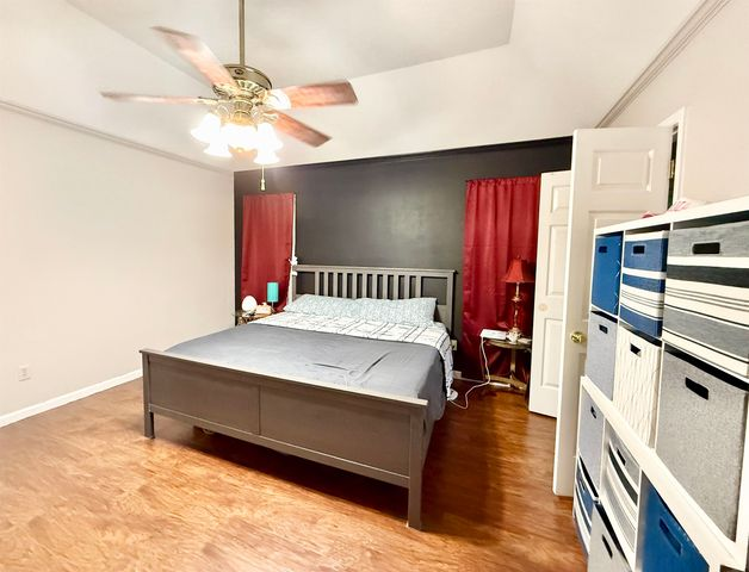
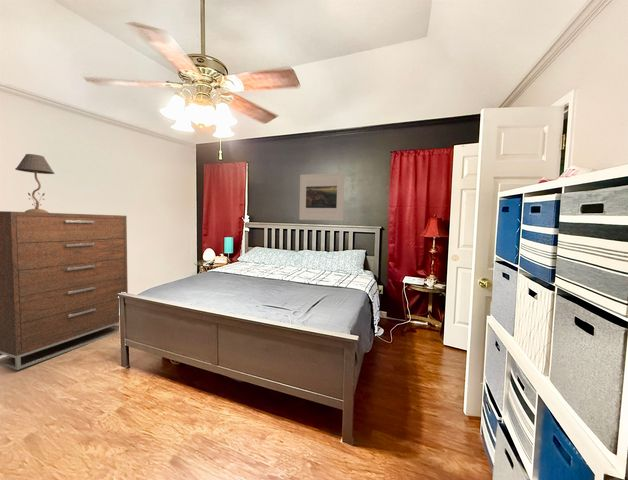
+ table lamp (37, 182)
+ dresser (65, 279)
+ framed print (321, 197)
